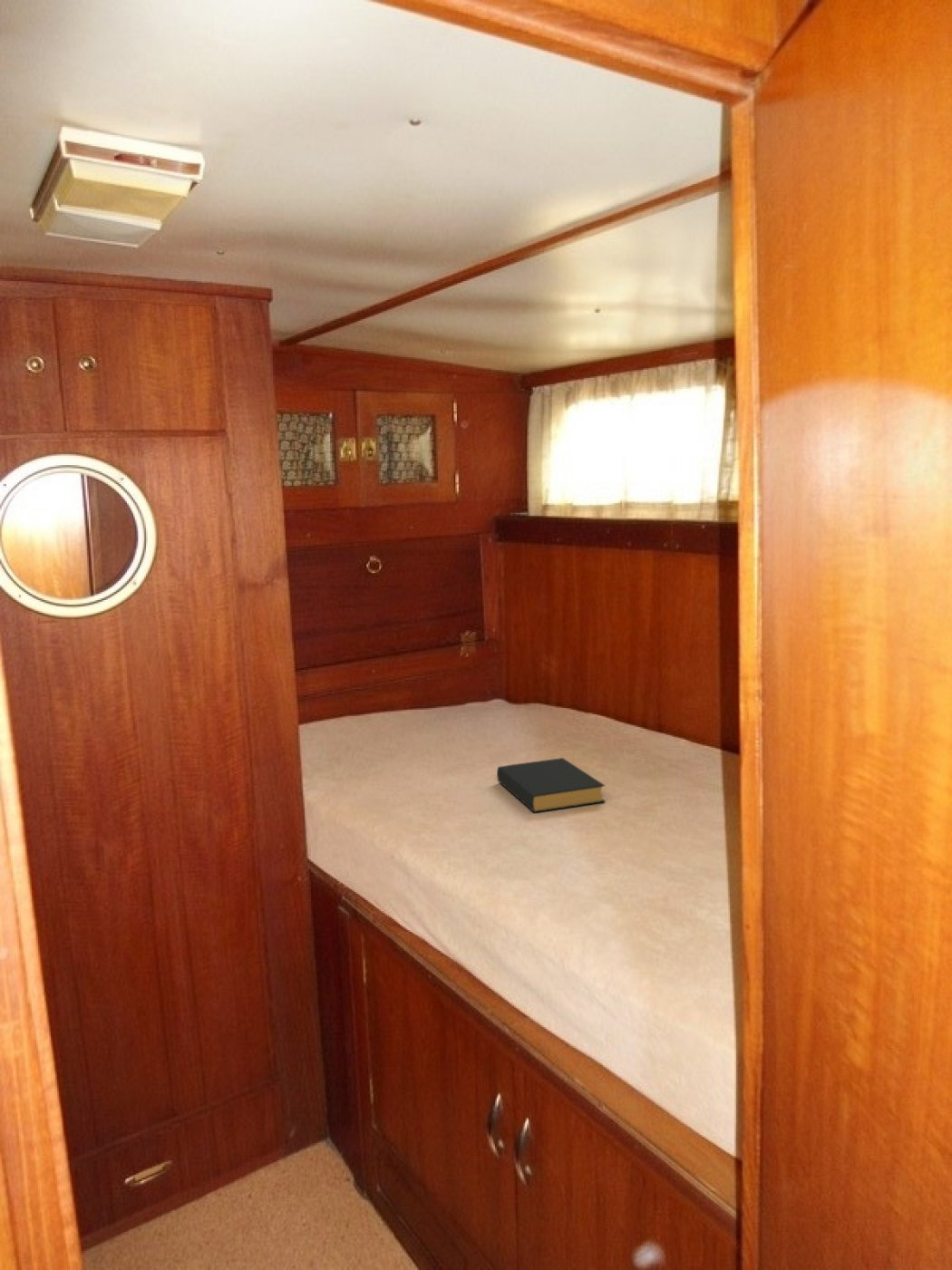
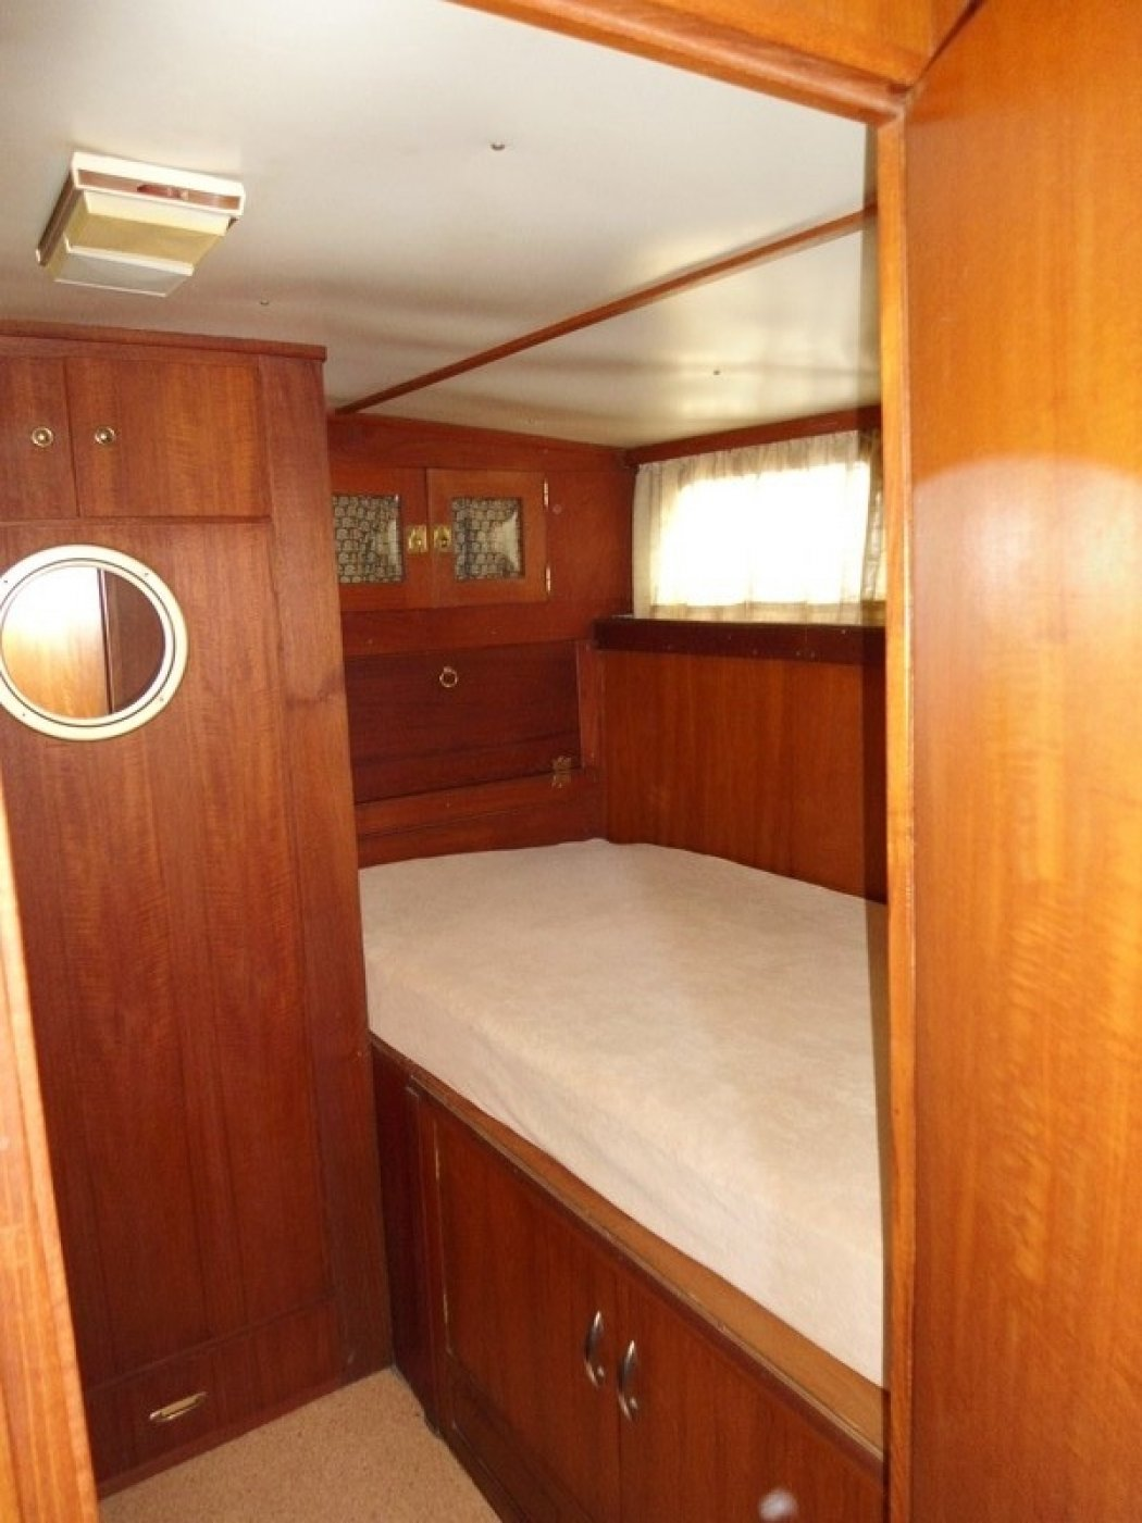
- hardback book (549, 783)
